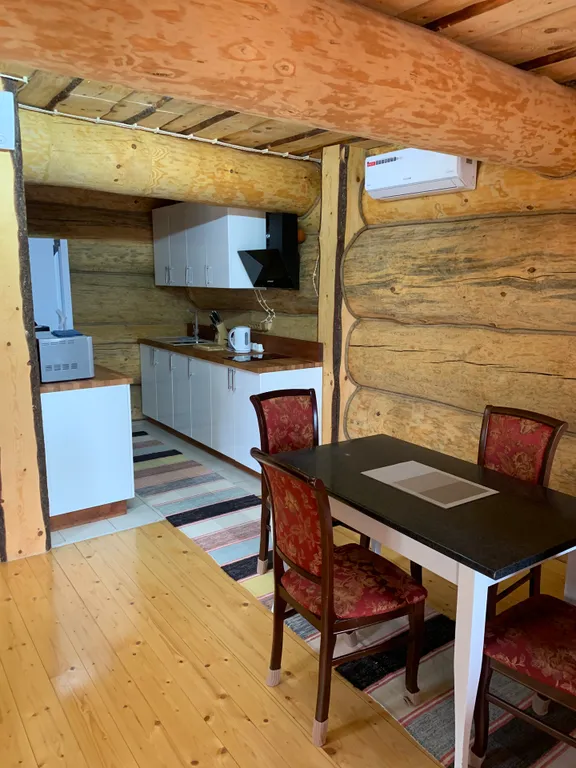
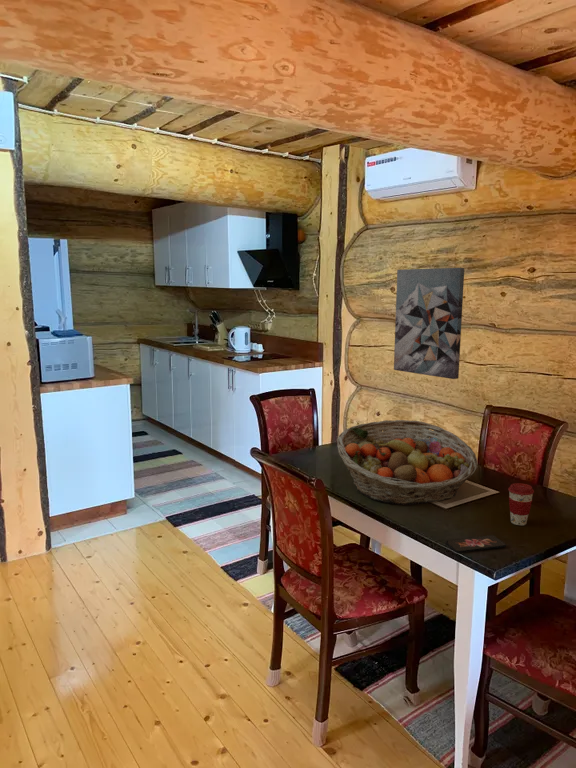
+ wall art (426, 322)
+ smartphone (475, 543)
+ fruit basket (405, 460)
+ coffee cup (519, 504)
